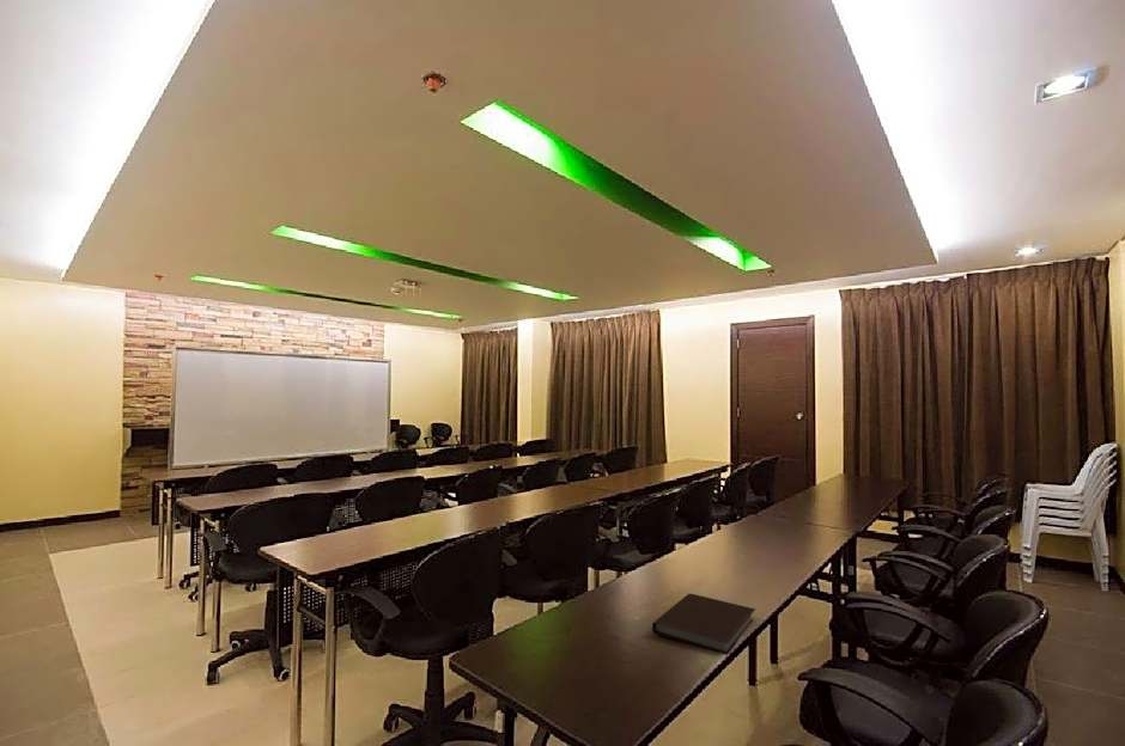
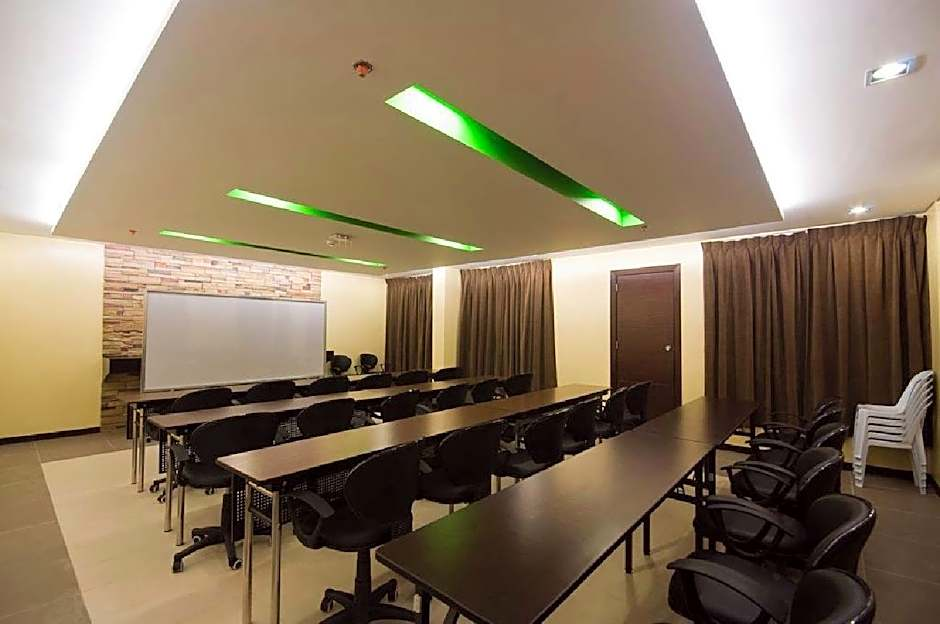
- notebook (705, 620)
